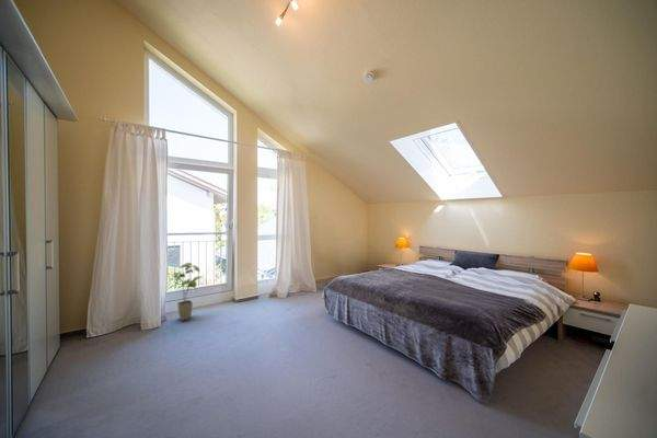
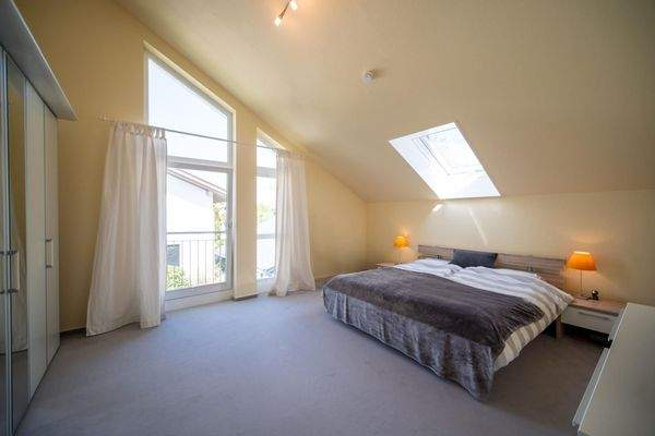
- house plant (187, 289)
